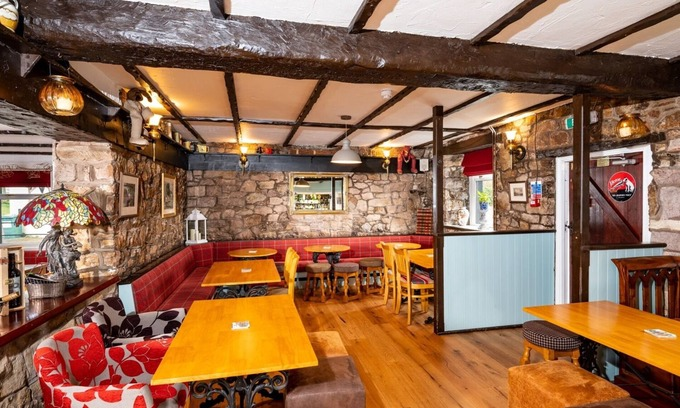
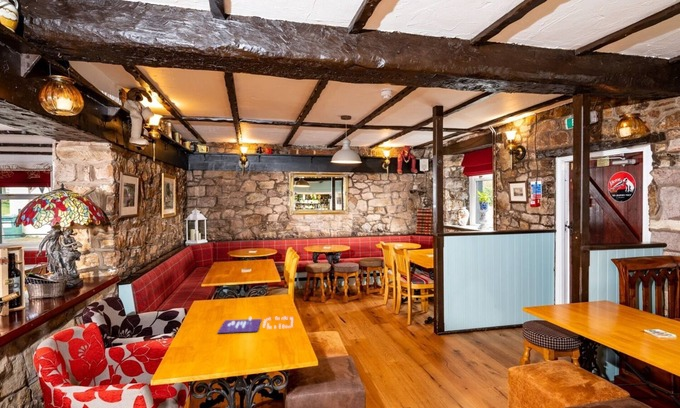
+ board game (257, 321)
